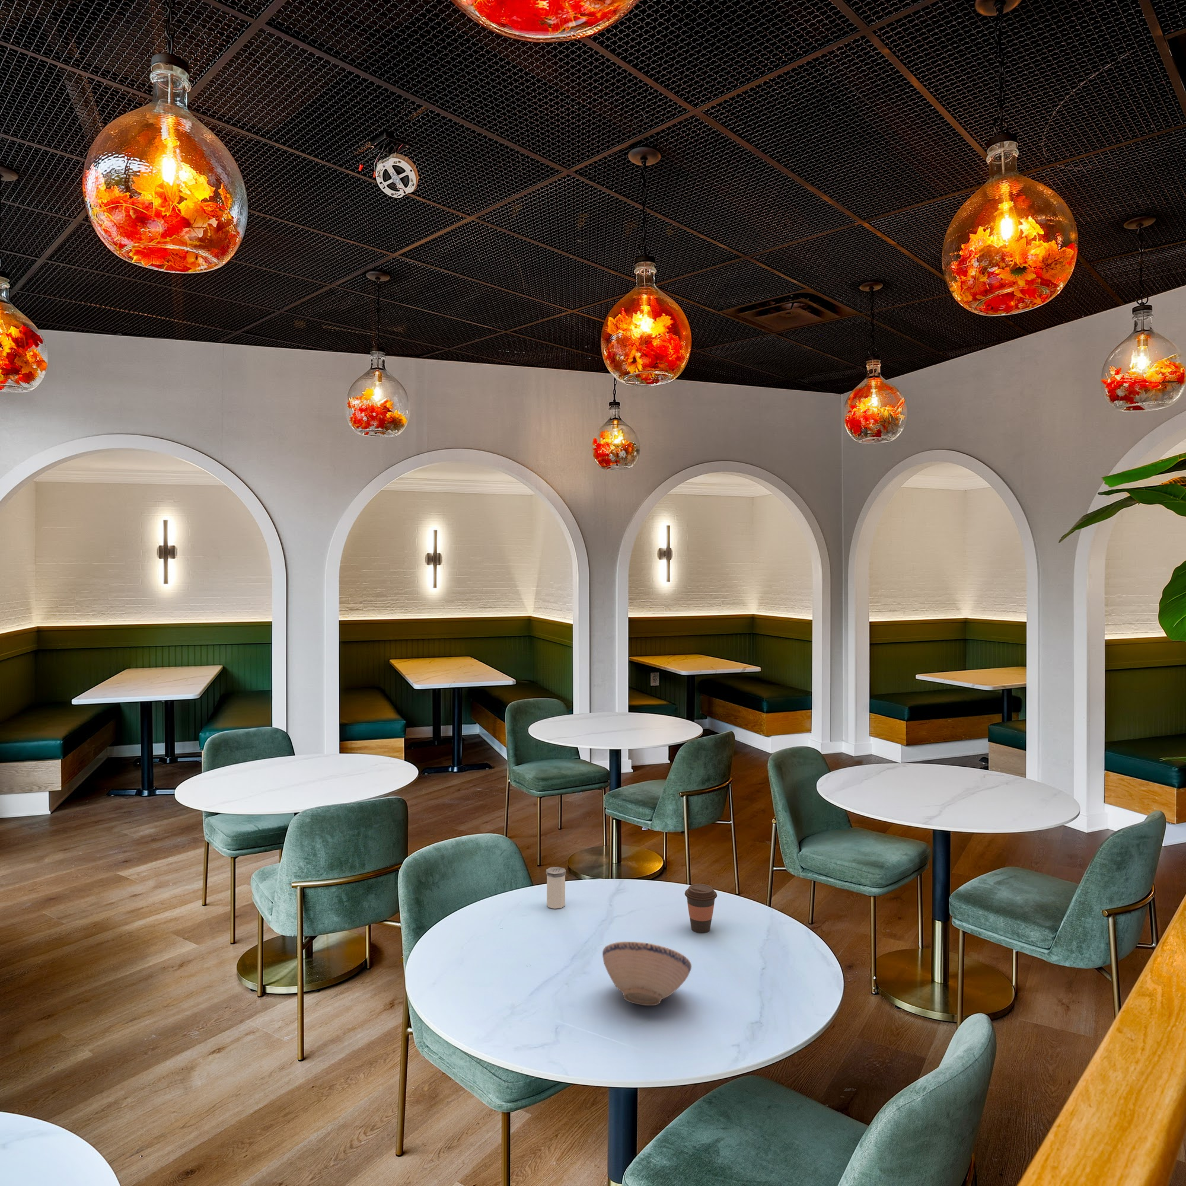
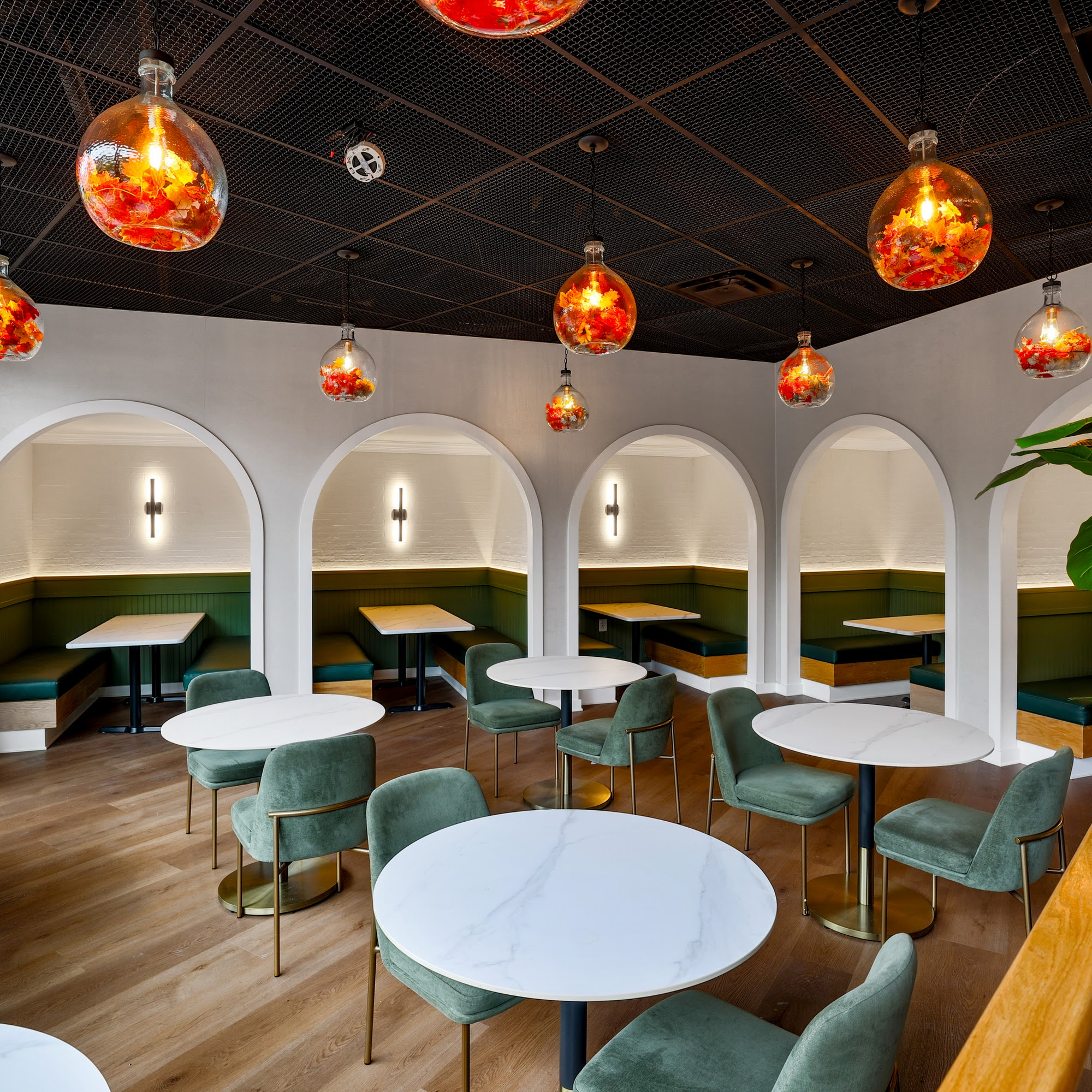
- coffee cup (701, 908)
- salt shaker (556, 887)
- bowl (646, 964)
